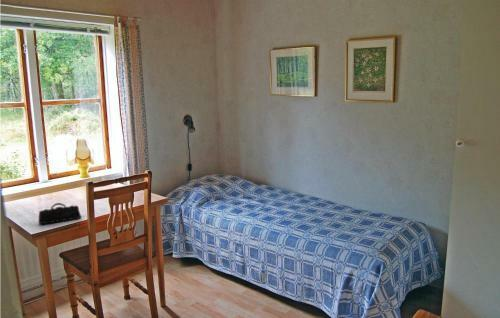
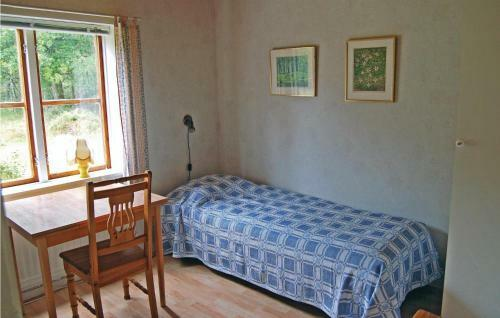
- pencil case (59, 211)
